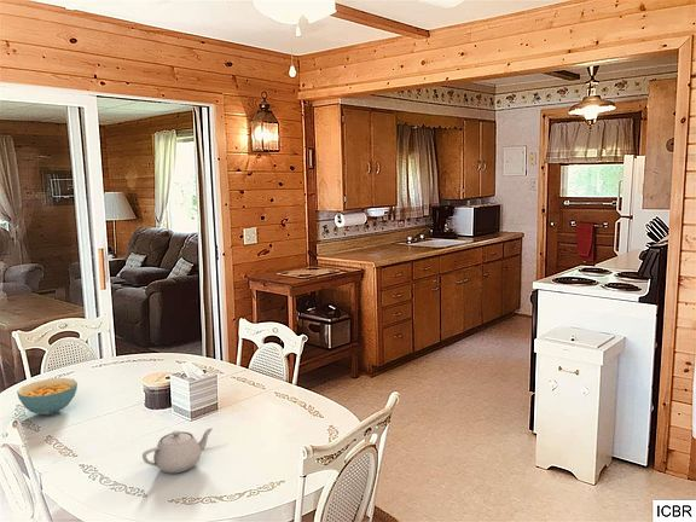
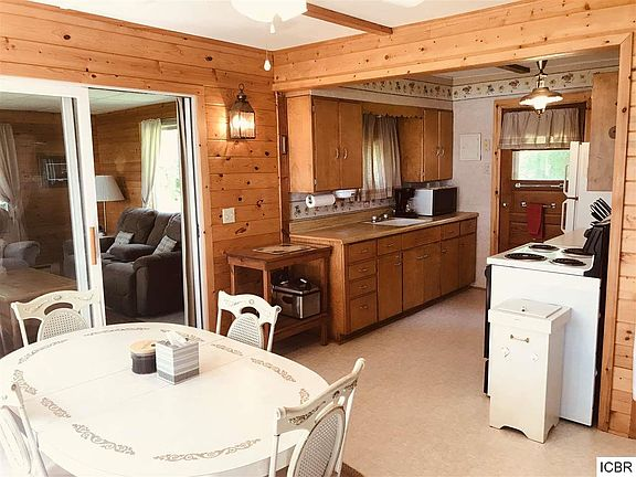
- cereal bowl (48, 399)
- teapot (179, 447)
